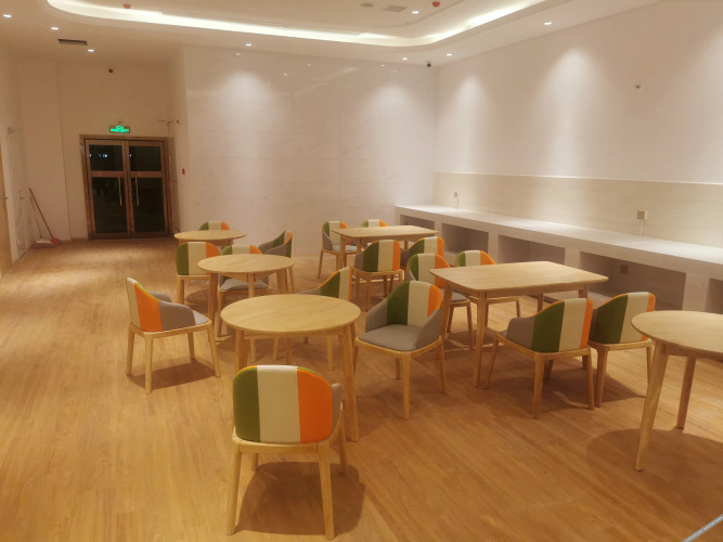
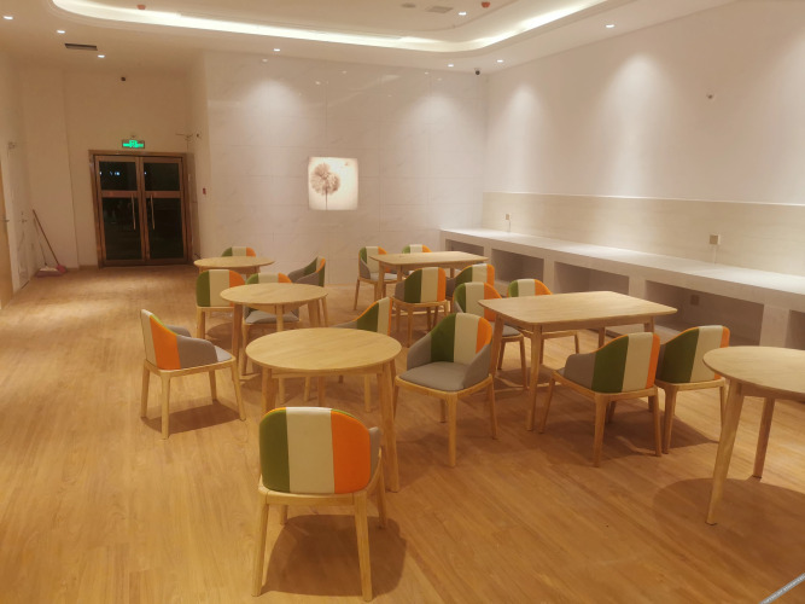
+ wall art (333, 184)
